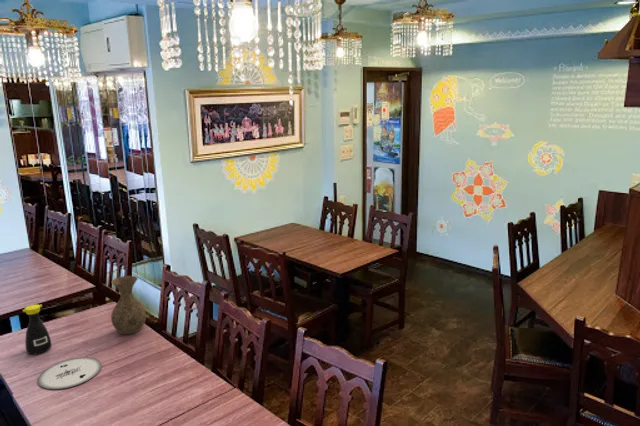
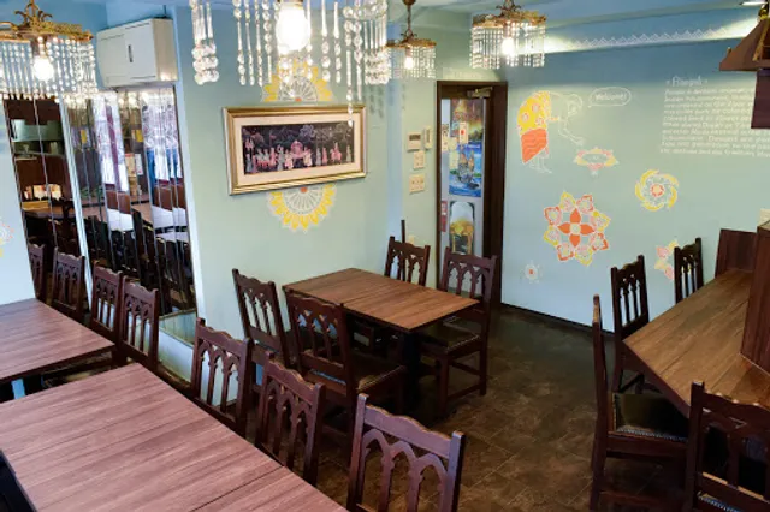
- bottle (35, 328)
- plate (70, 371)
- vase (127, 305)
